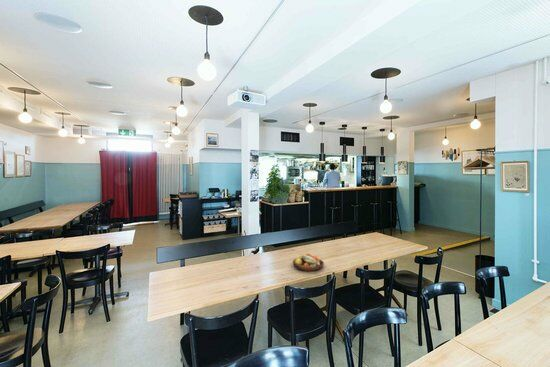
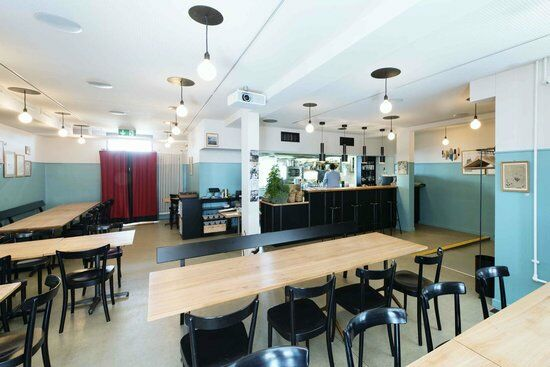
- fruit bowl (308, 260)
